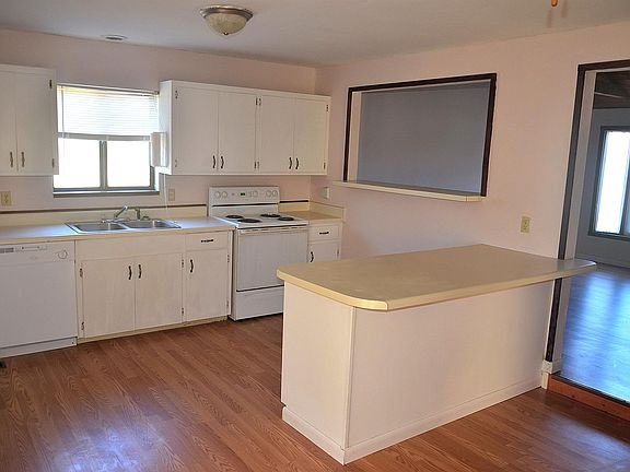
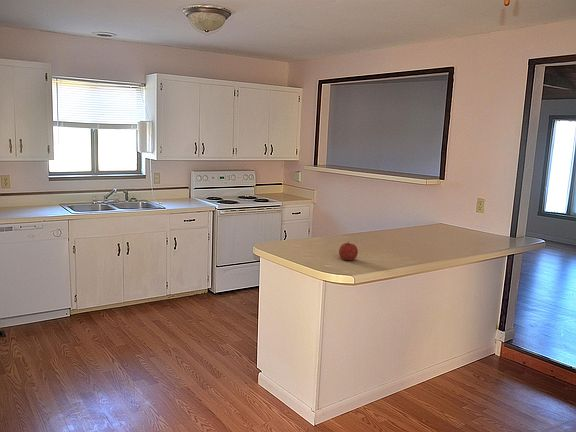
+ fruit (348, 250)
